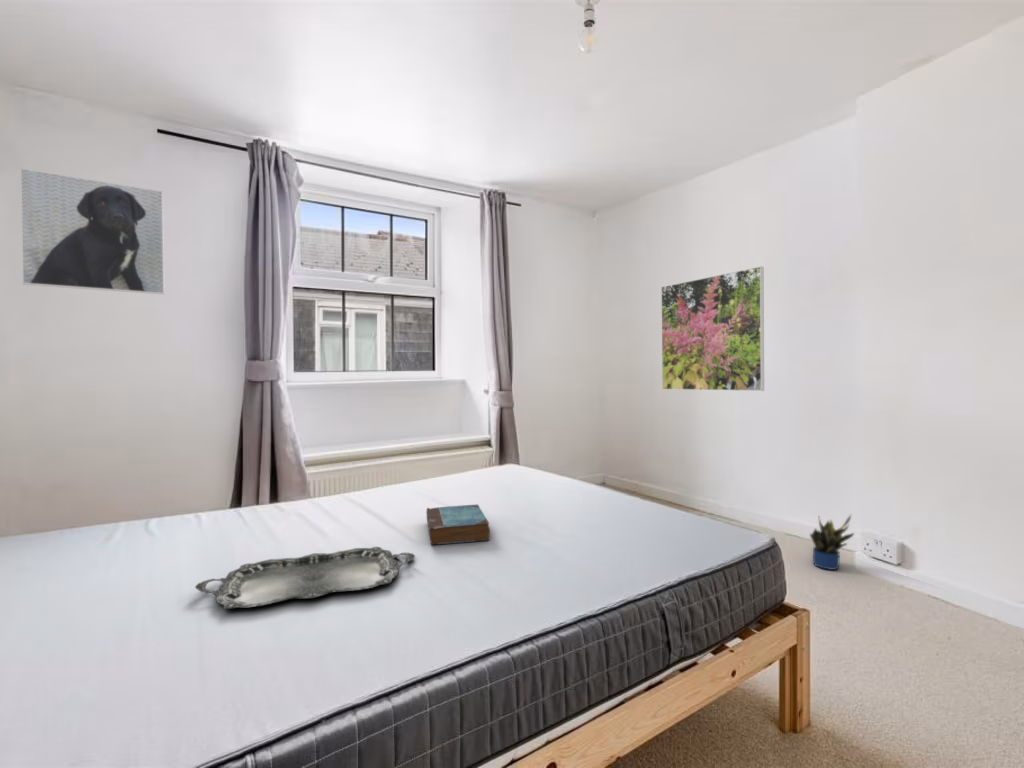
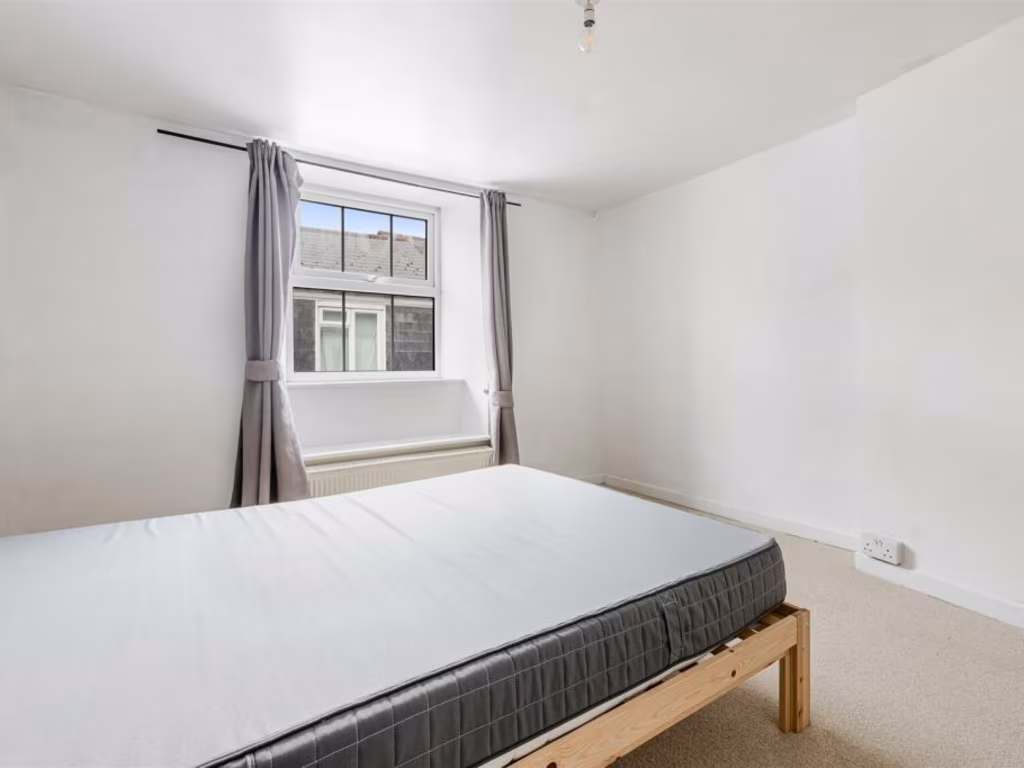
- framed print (707, 334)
- serving tray (313, 573)
- potted plant (834, 538)
- book (456, 523)
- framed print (97, 235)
